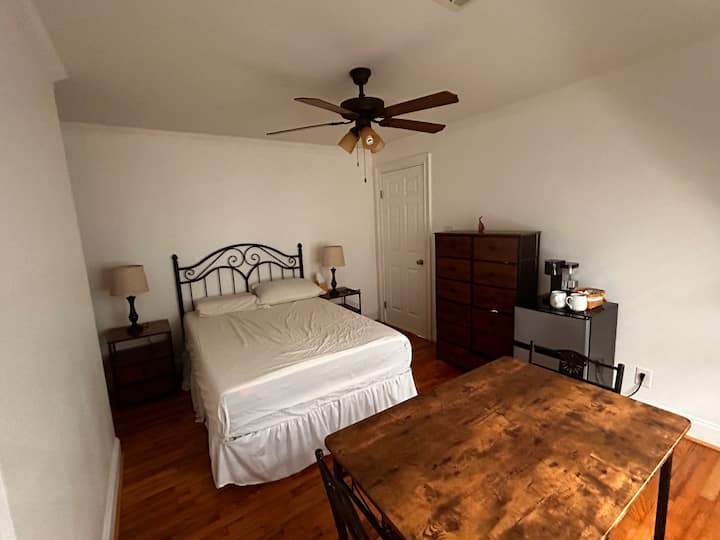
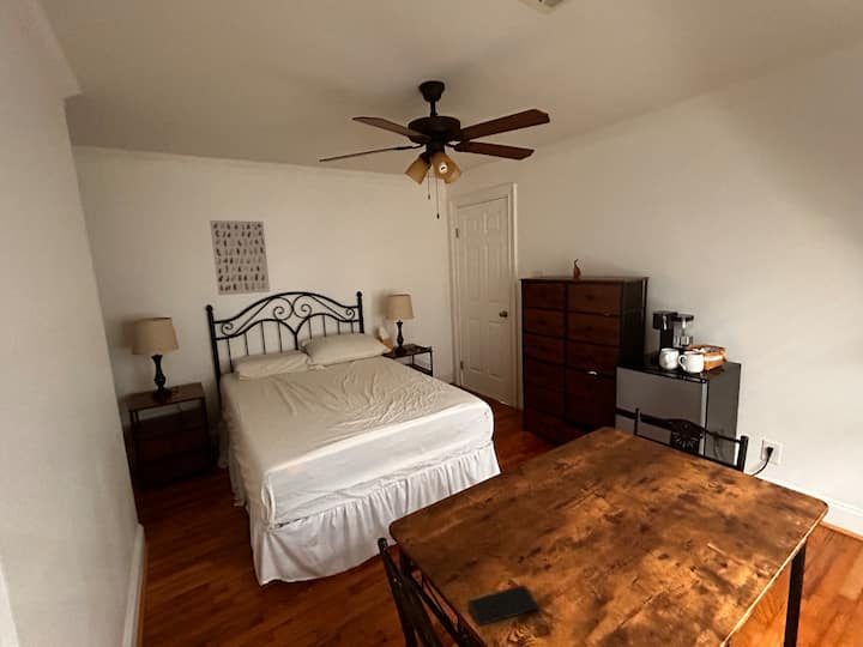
+ smartphone (502, 604)
+ wall art (241, 258)
